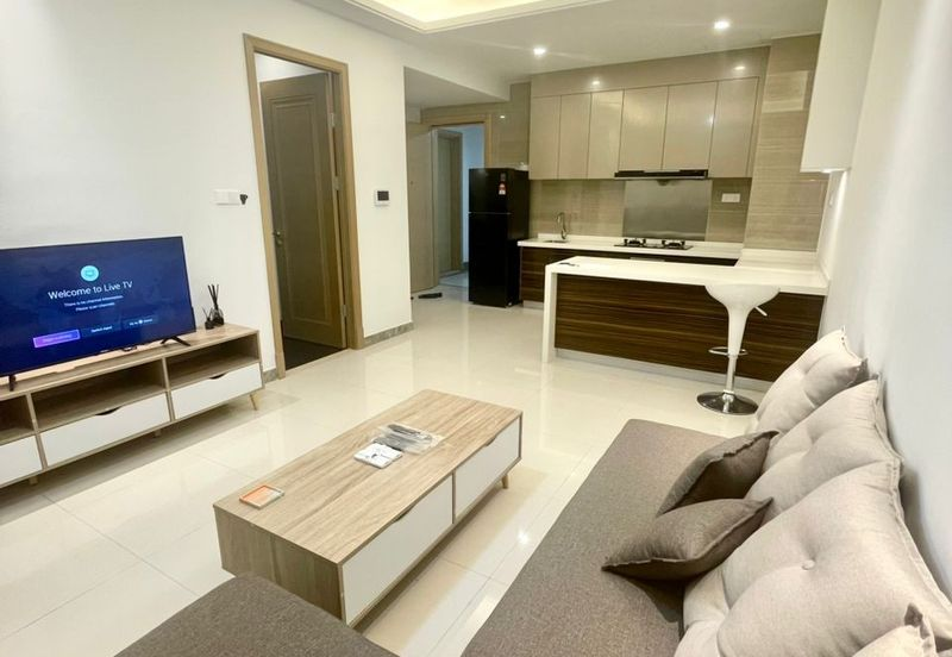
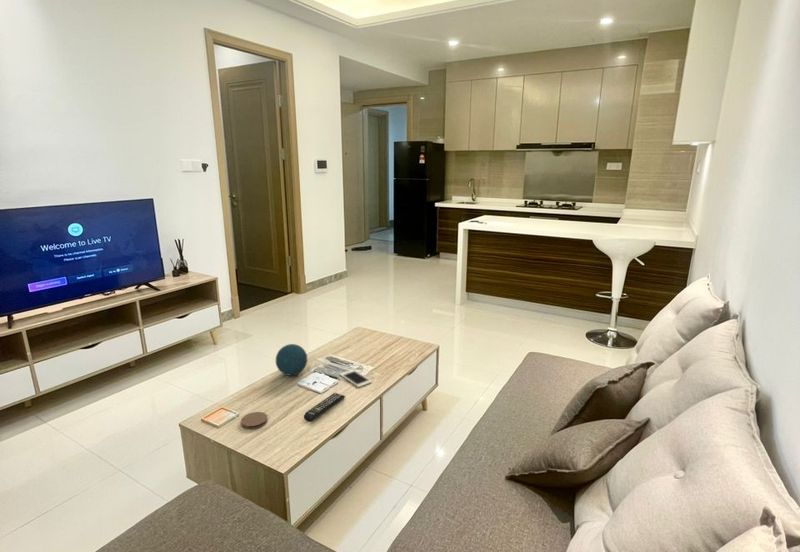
+ remote control (325, 405)
+ cell phone (355, 377)
+ coaster (254, 420)
+ decorative orb (291, 359)
